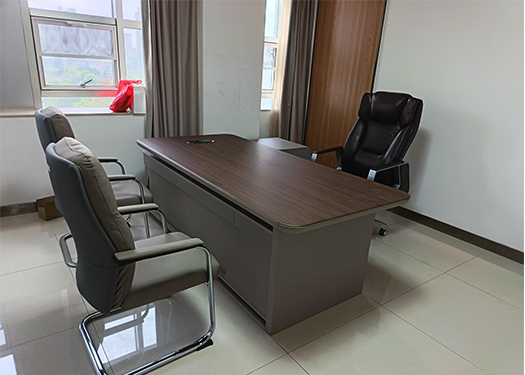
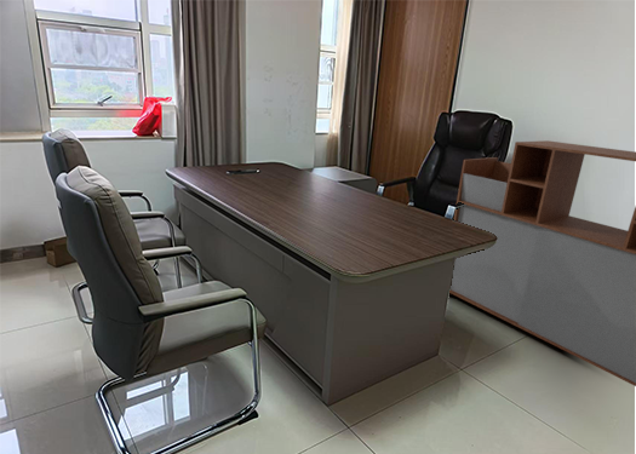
+ storage cabinet (566, 247)
